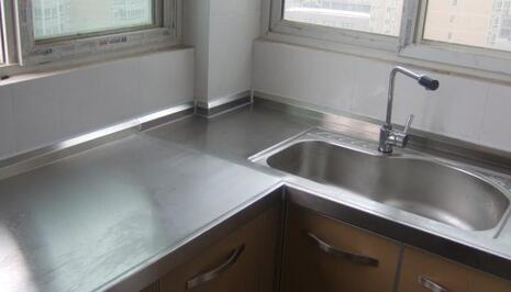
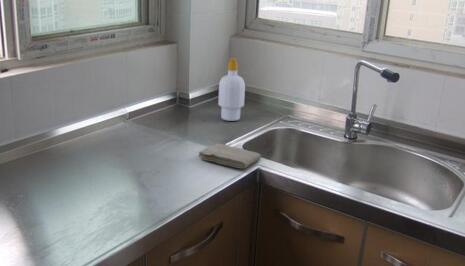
+ washcloth (229, 155)
+ soap bottle (231, 89)
